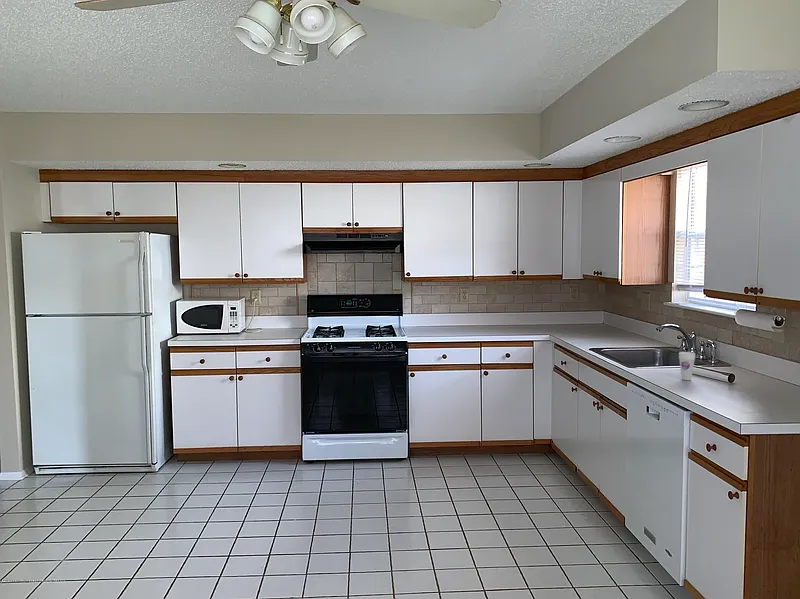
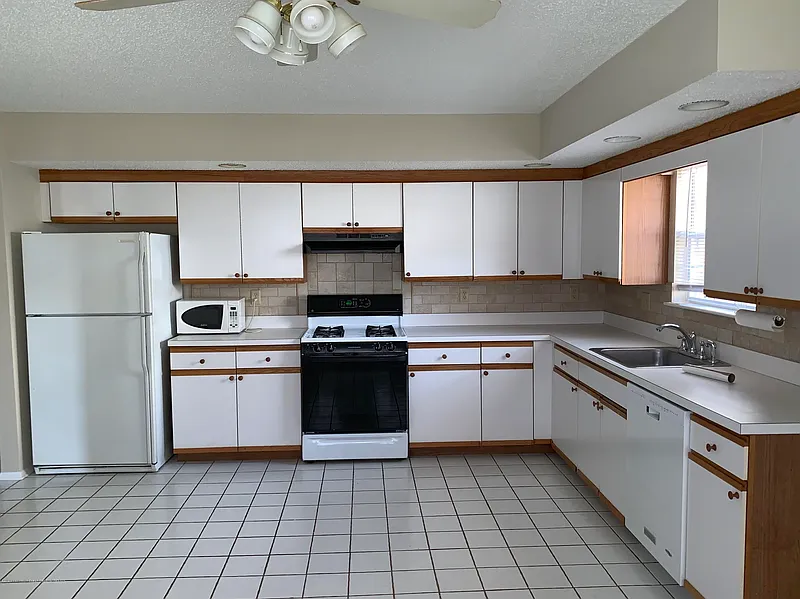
- cup (686, 366)
